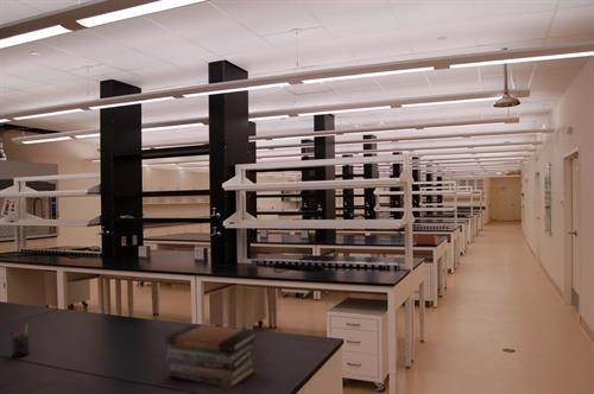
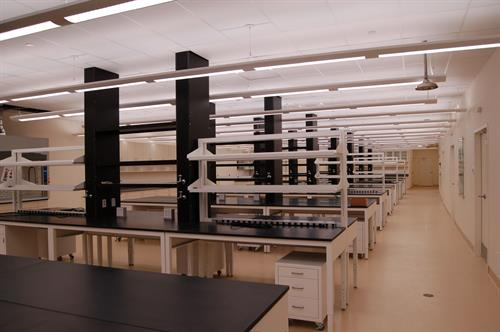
- pen holder (21, 338)
- book stack (211, 352)
